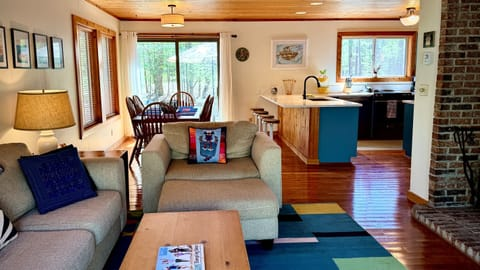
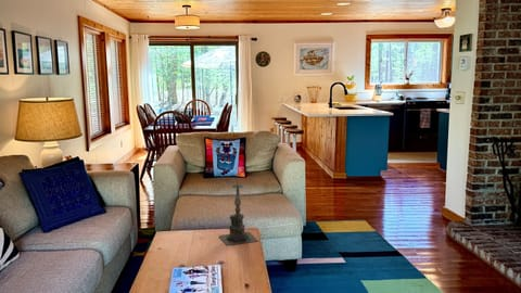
+ candle holder (238, 207)
